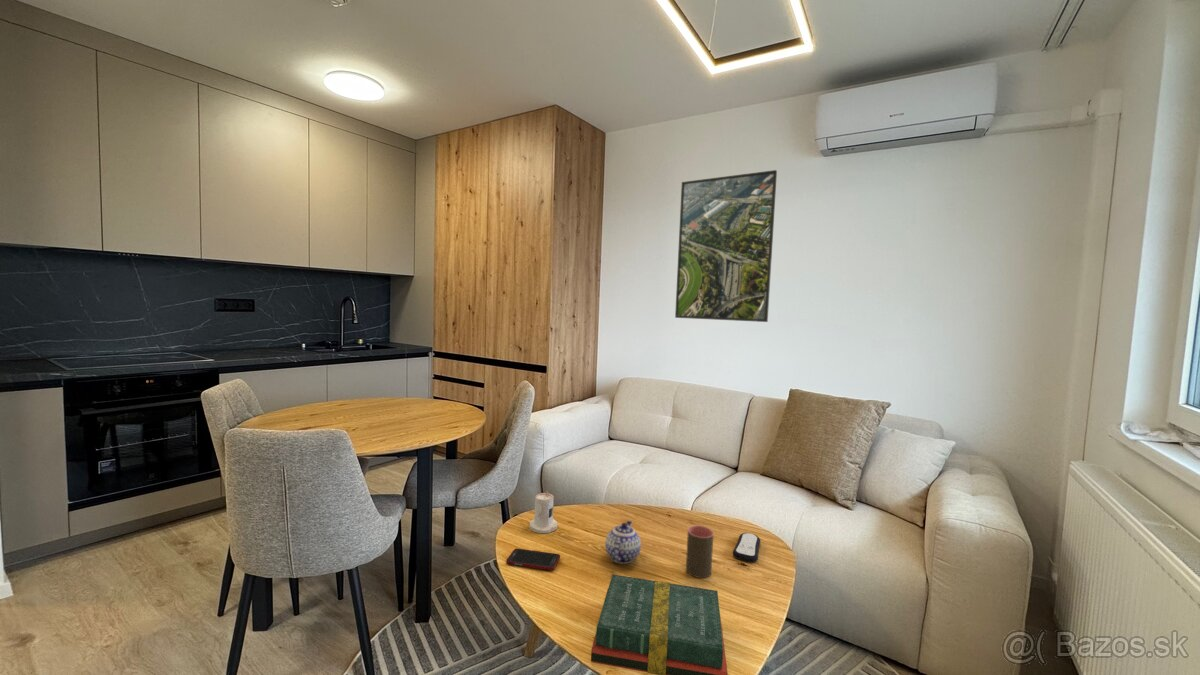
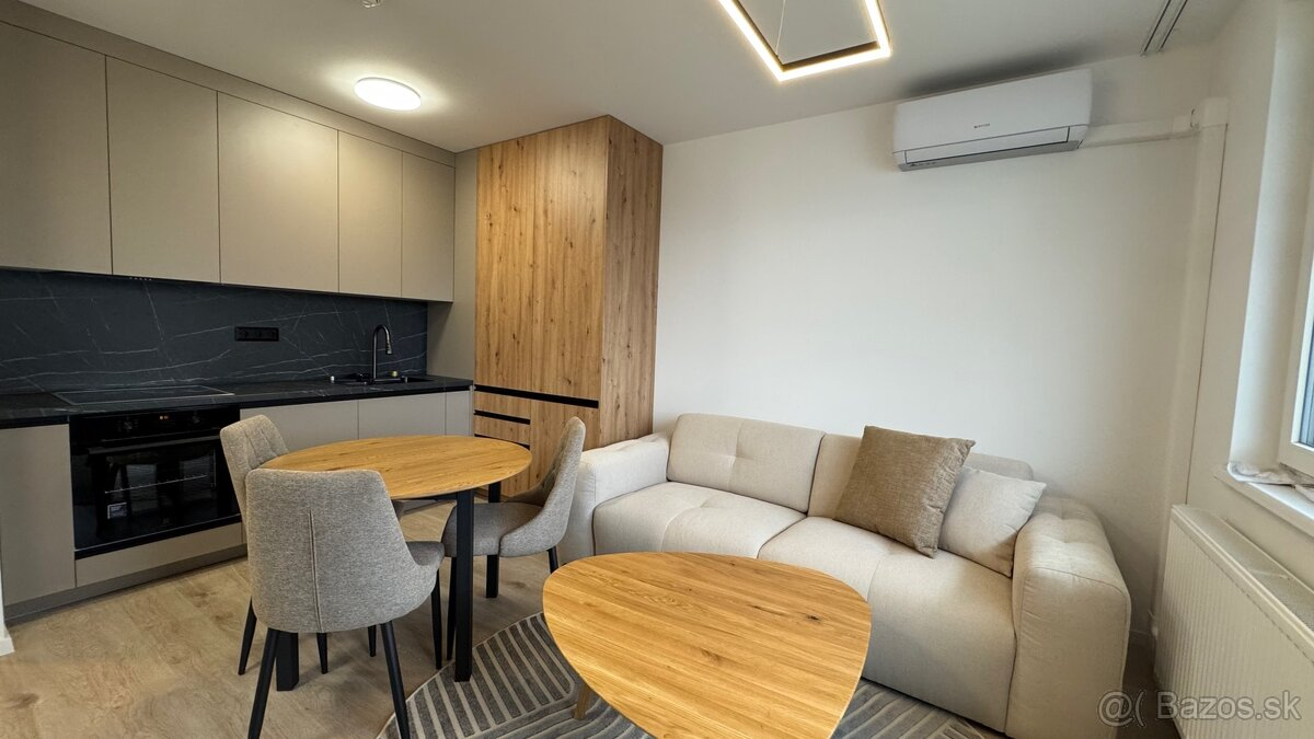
- teapot (623, 540)
- cell phone (533, 559)
- cup (699, 551)
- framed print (722, 248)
- hardback book (660, 623)
- remote control (747, 546)
- candle (544, 509)
